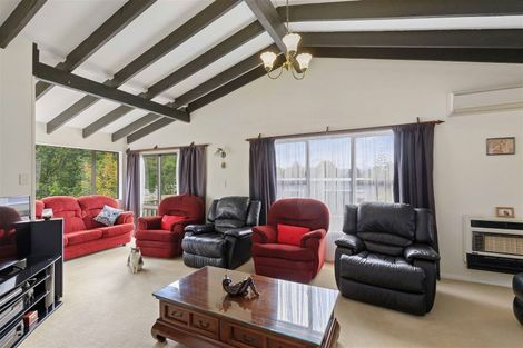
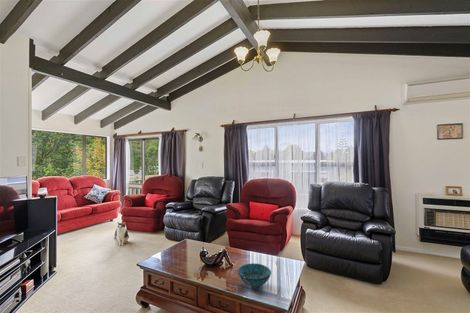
+ decorative bowl (254, 277)
